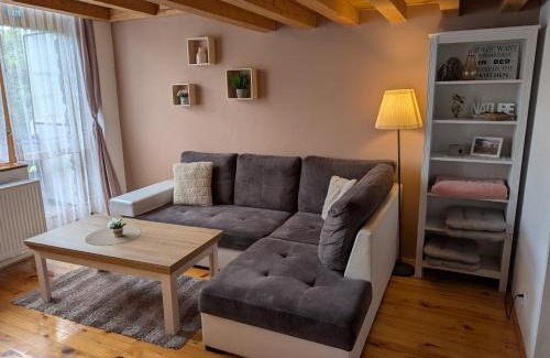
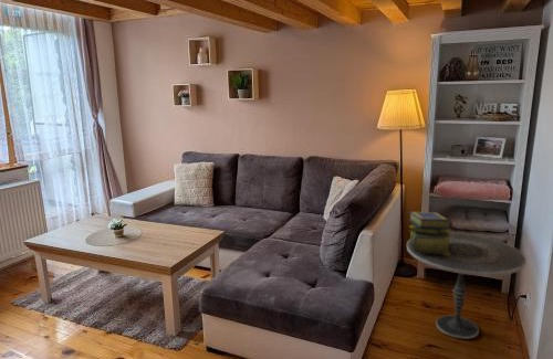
+ stack of books (428, 230)
+ side table (459, 288)
